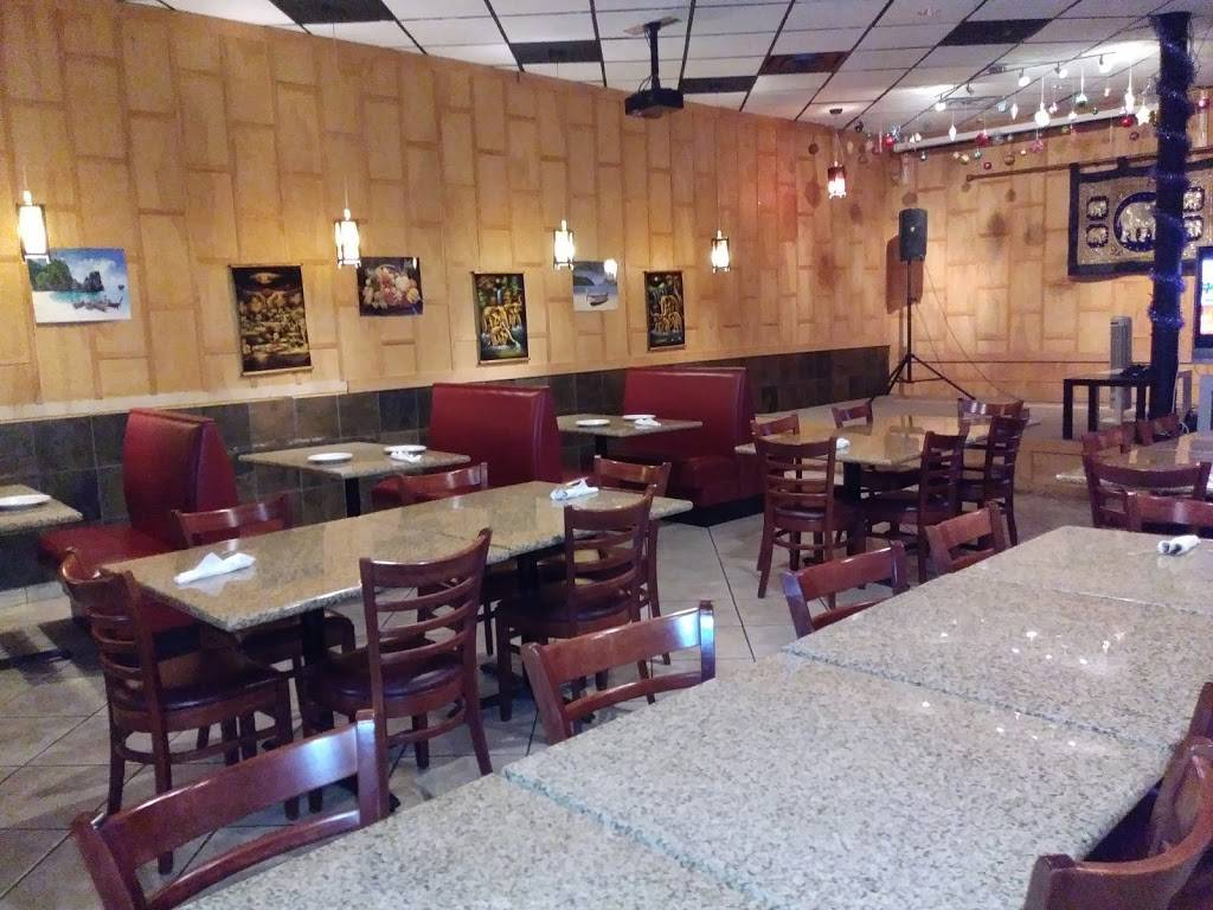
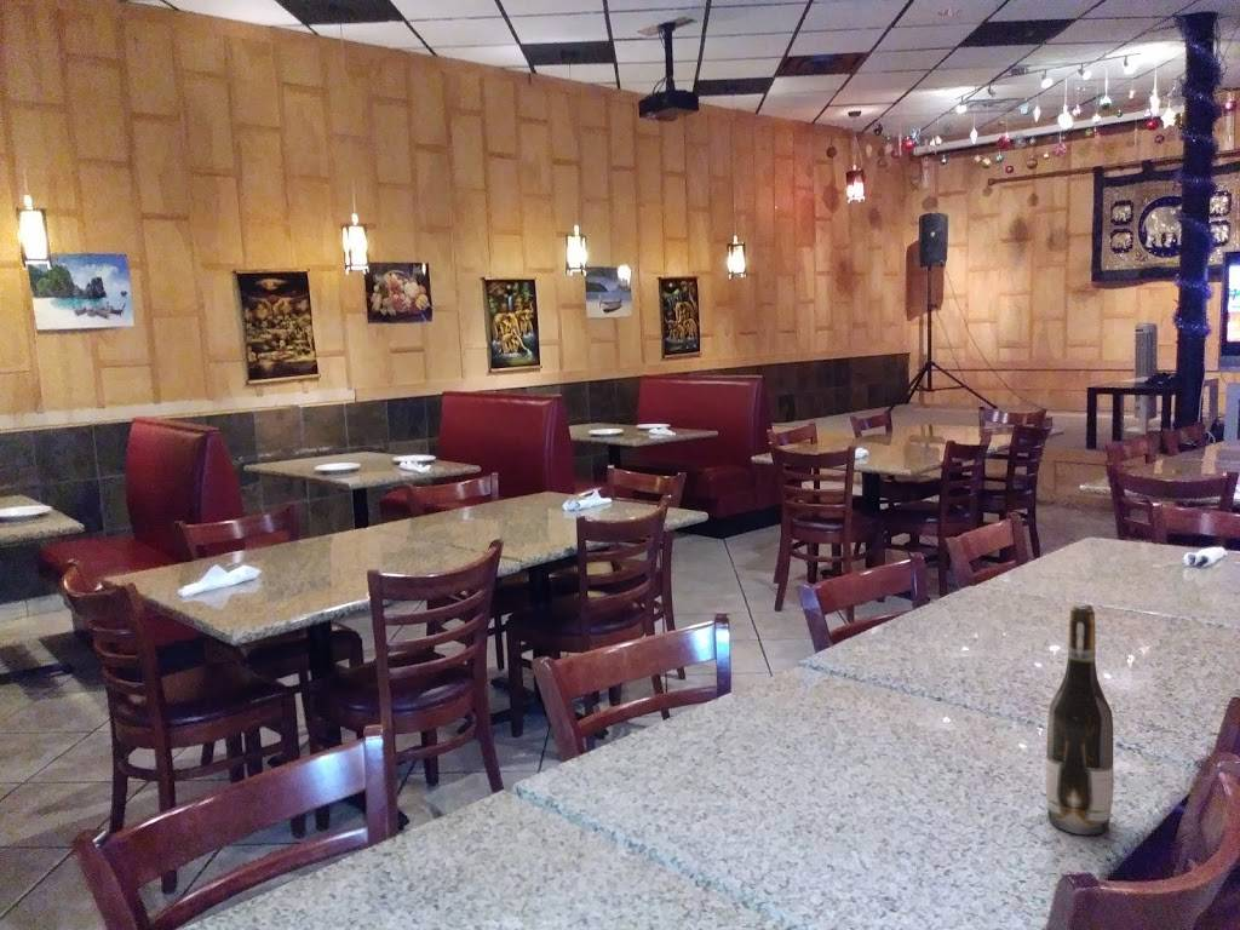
+ wine bottle (1080, 714)
